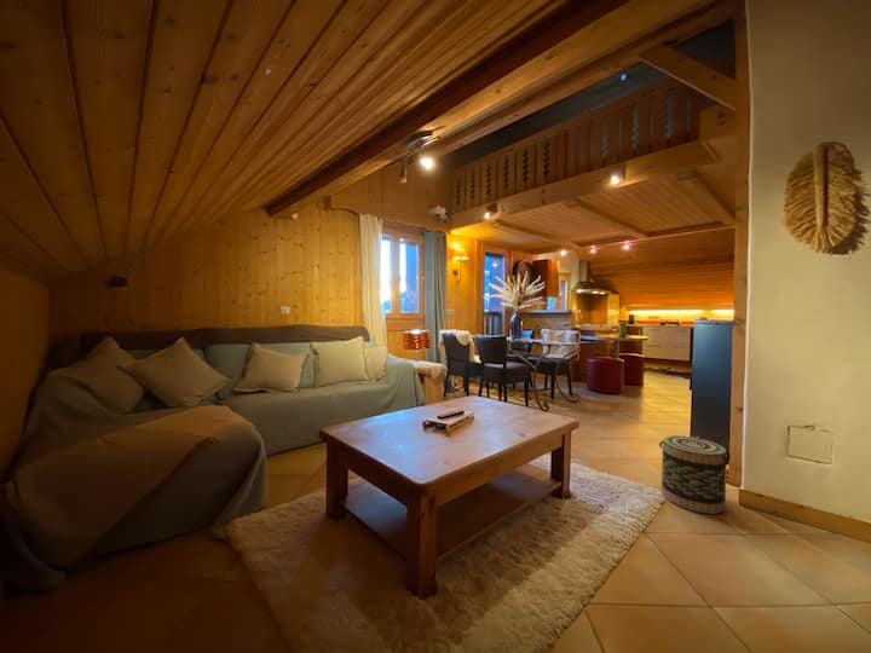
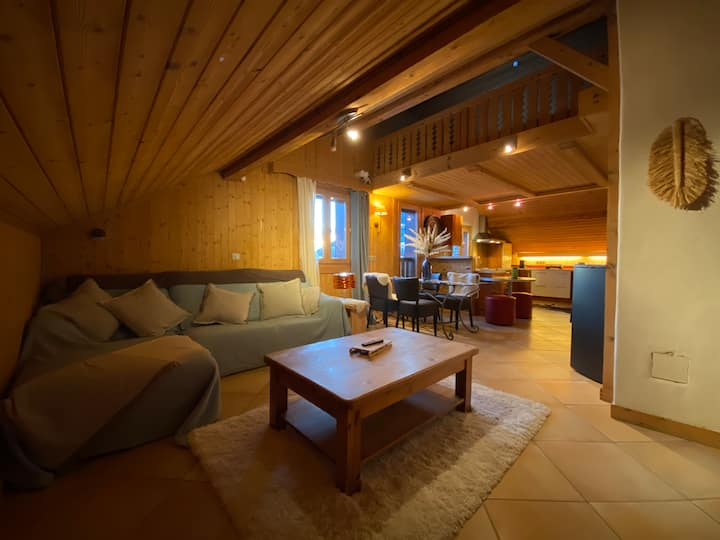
- basket (692, 469)
